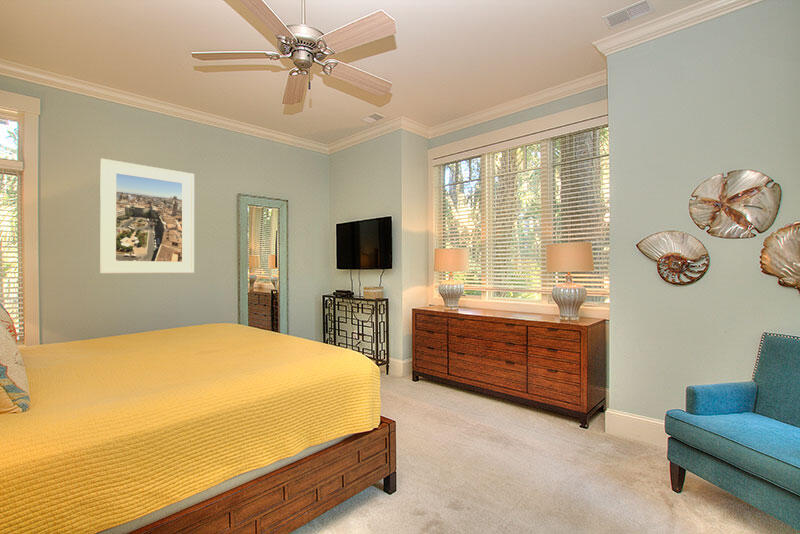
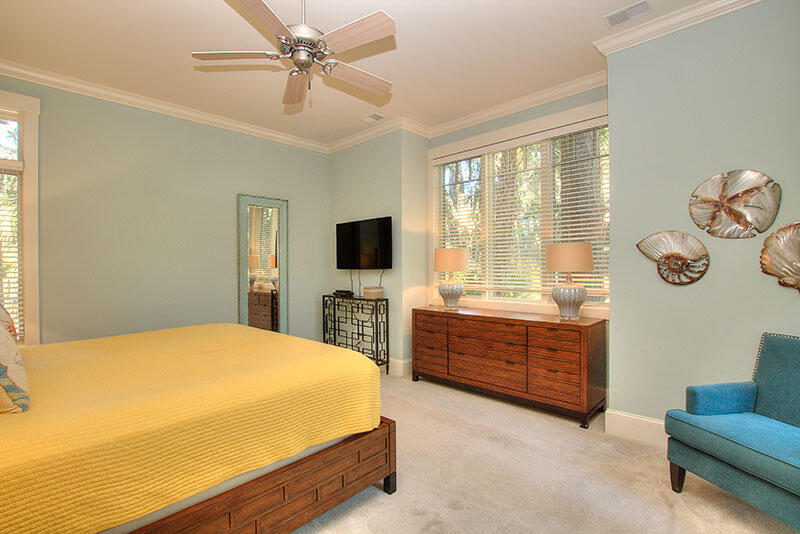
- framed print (150, 219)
